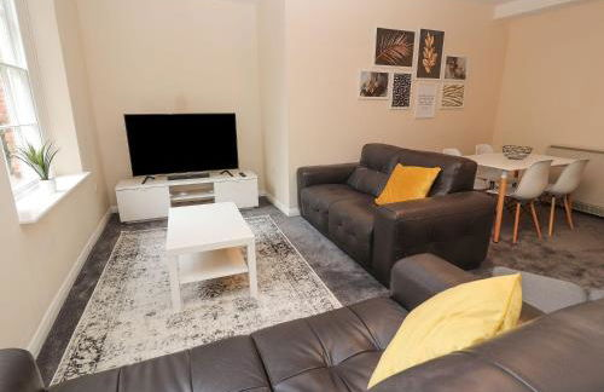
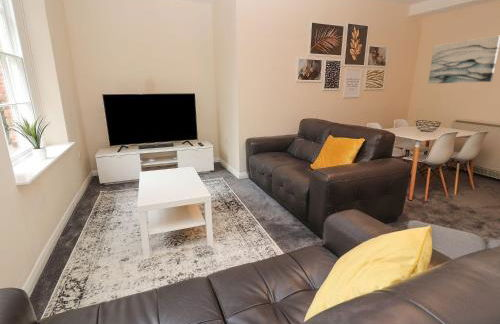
+ wall art (460, 62)
